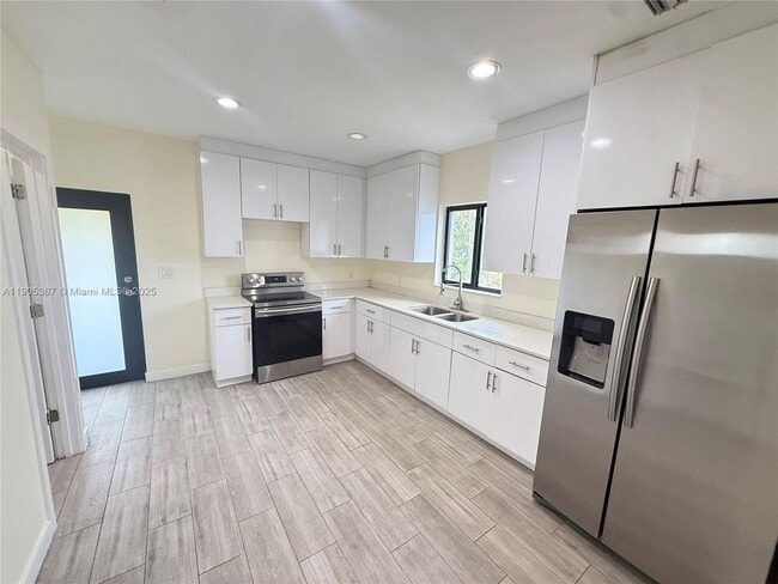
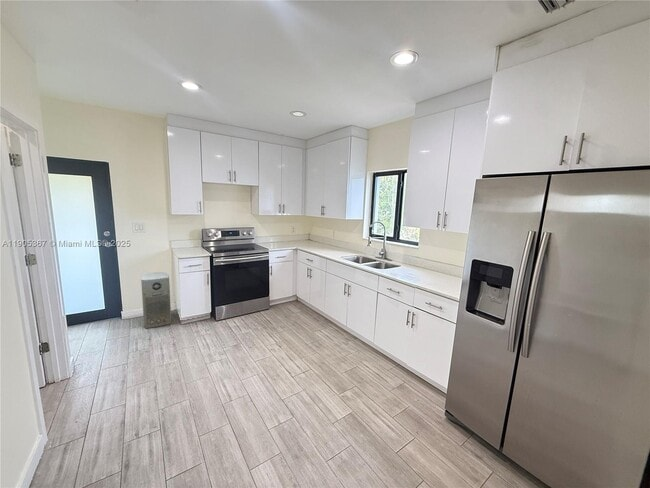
+ air purifier (156, 298)
